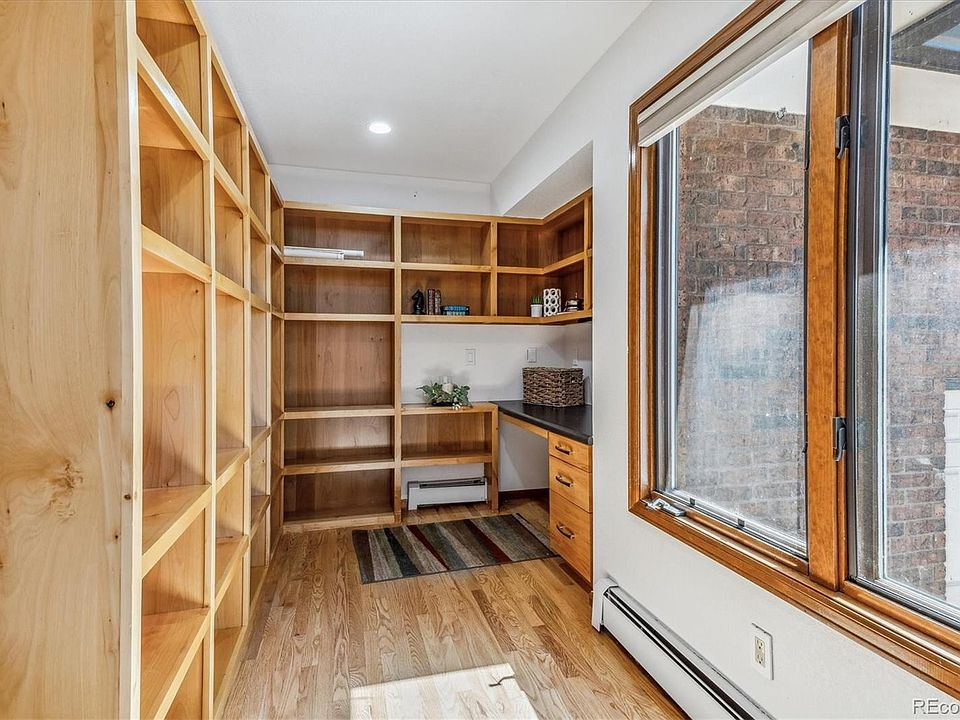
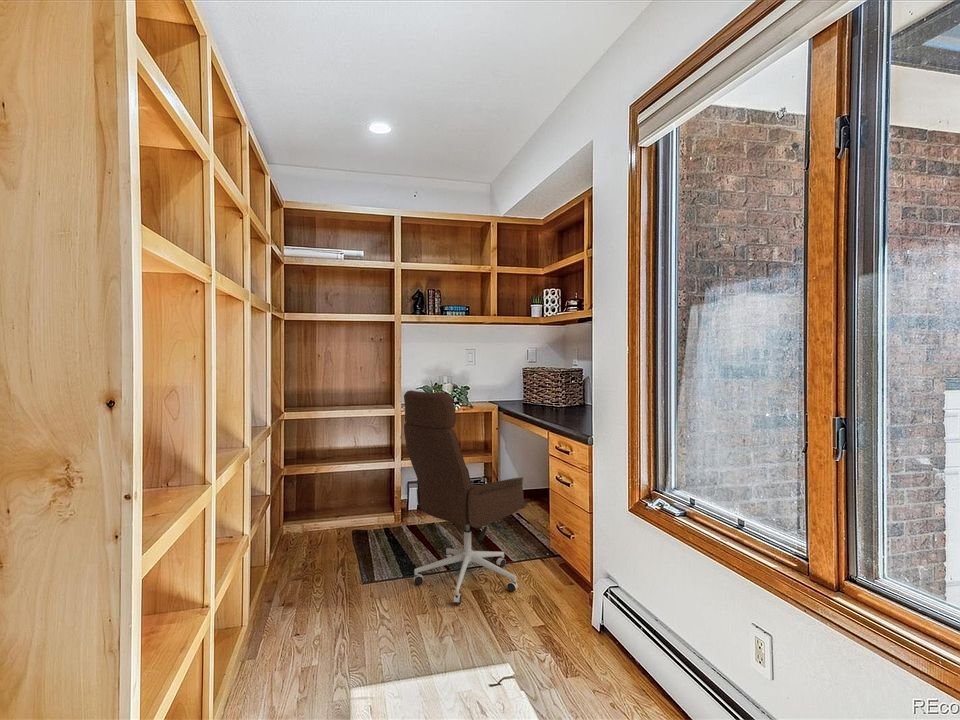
+ office chair (463, 485)
